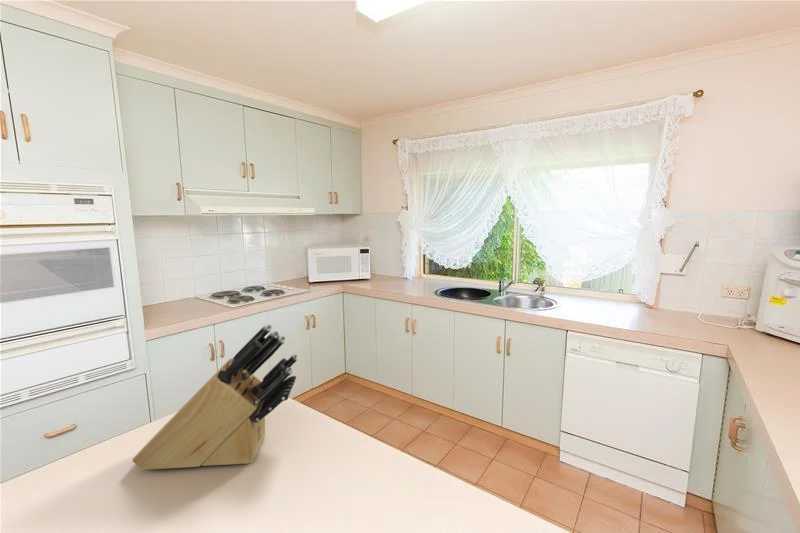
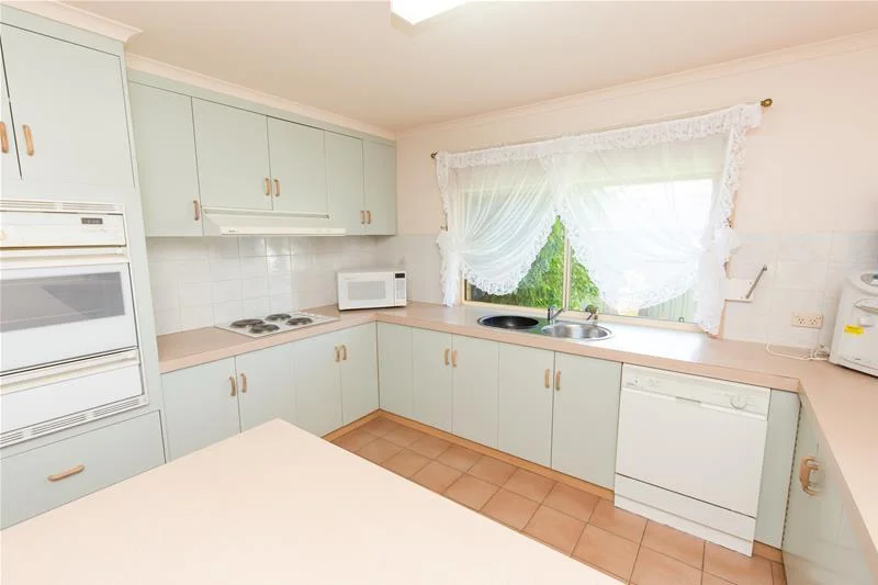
- knife block (220, 392)
